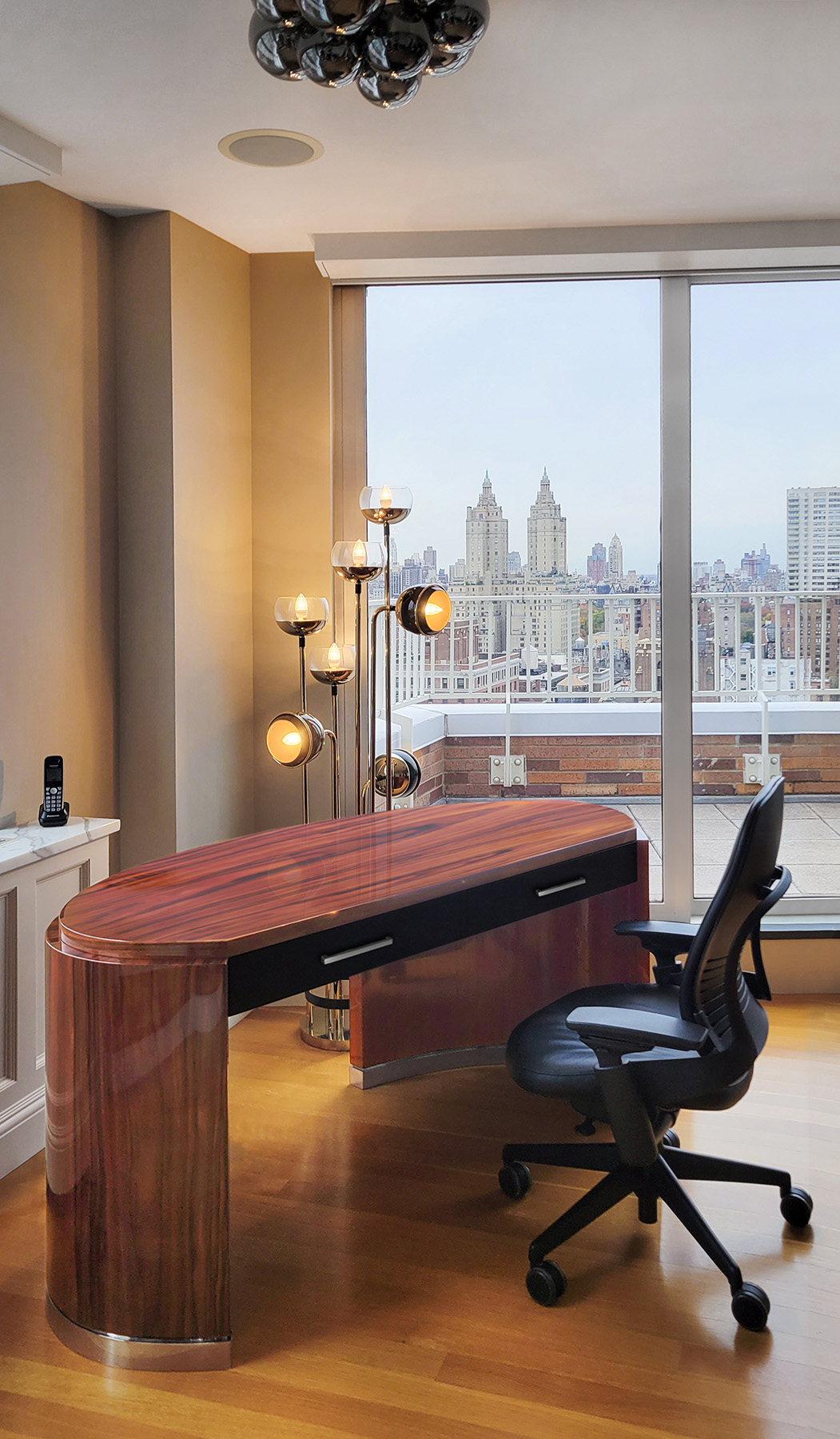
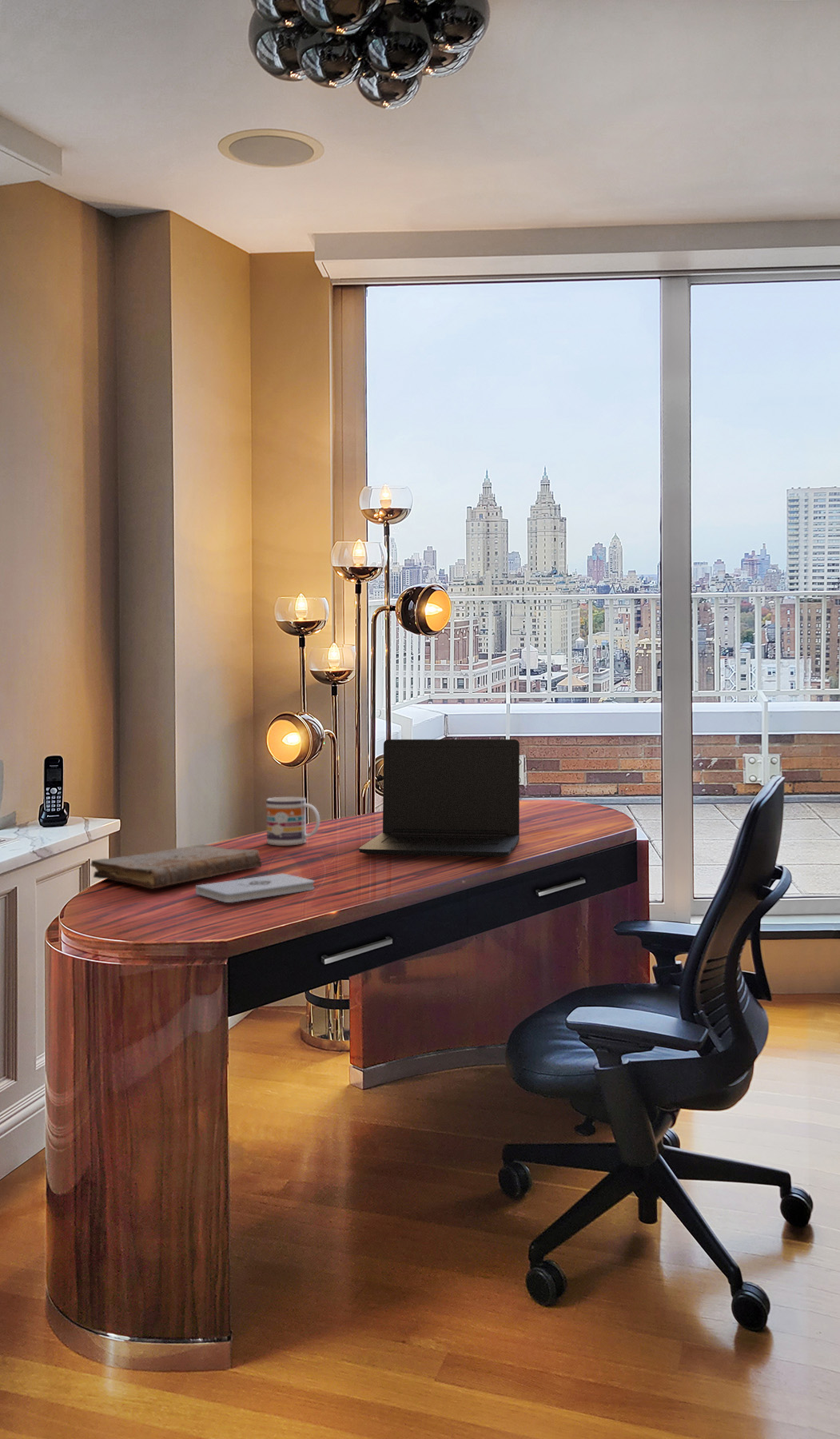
+ book (177, 863)
+ mug (290, 820)
+ laptop (441, 795)
+ notepad (257, 887)
